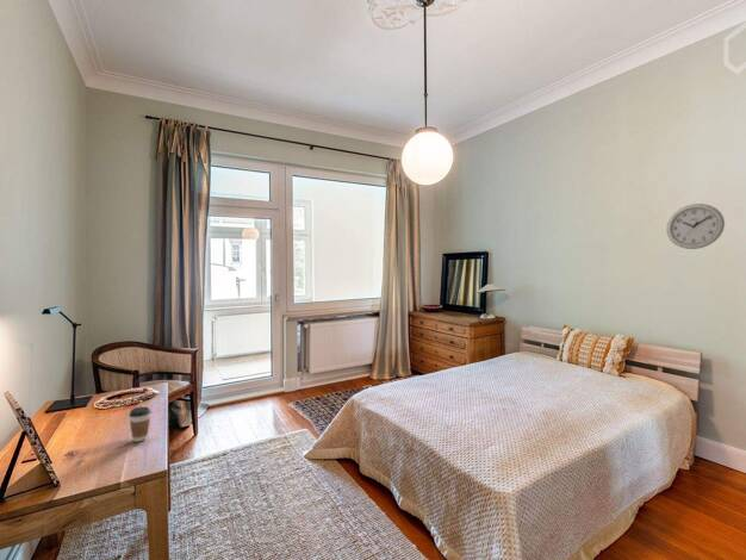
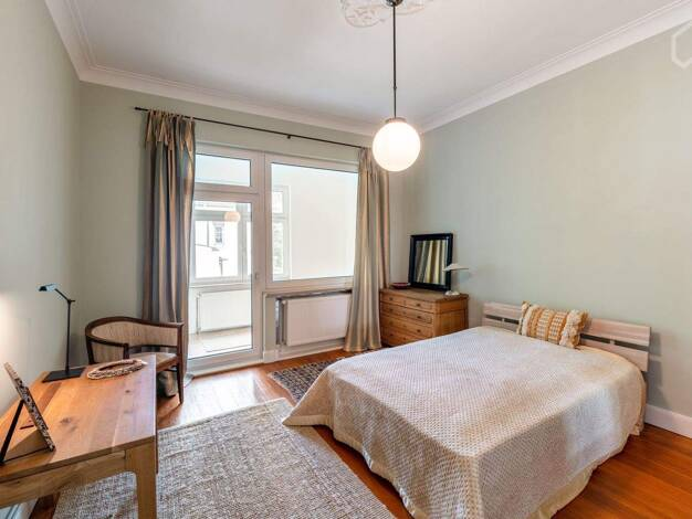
- coffee cup (139, 424)
- wall clock (694, 226)
